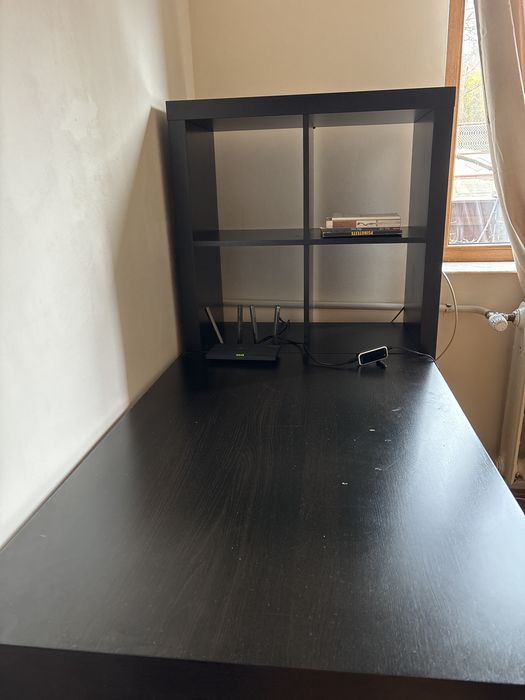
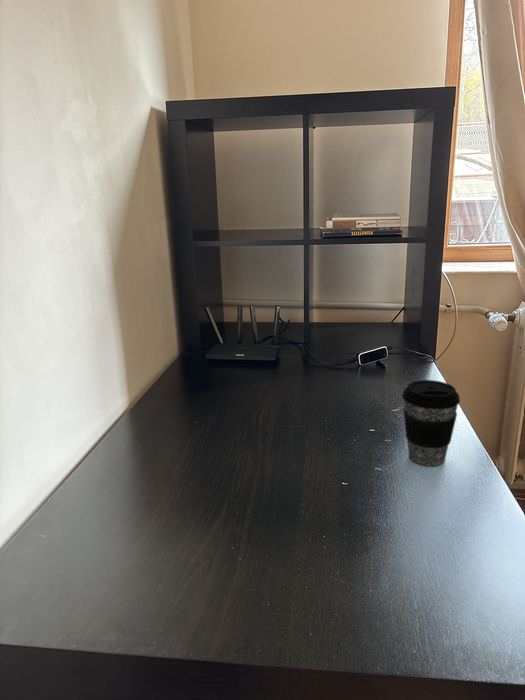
+ coffee cup (428, 423)
